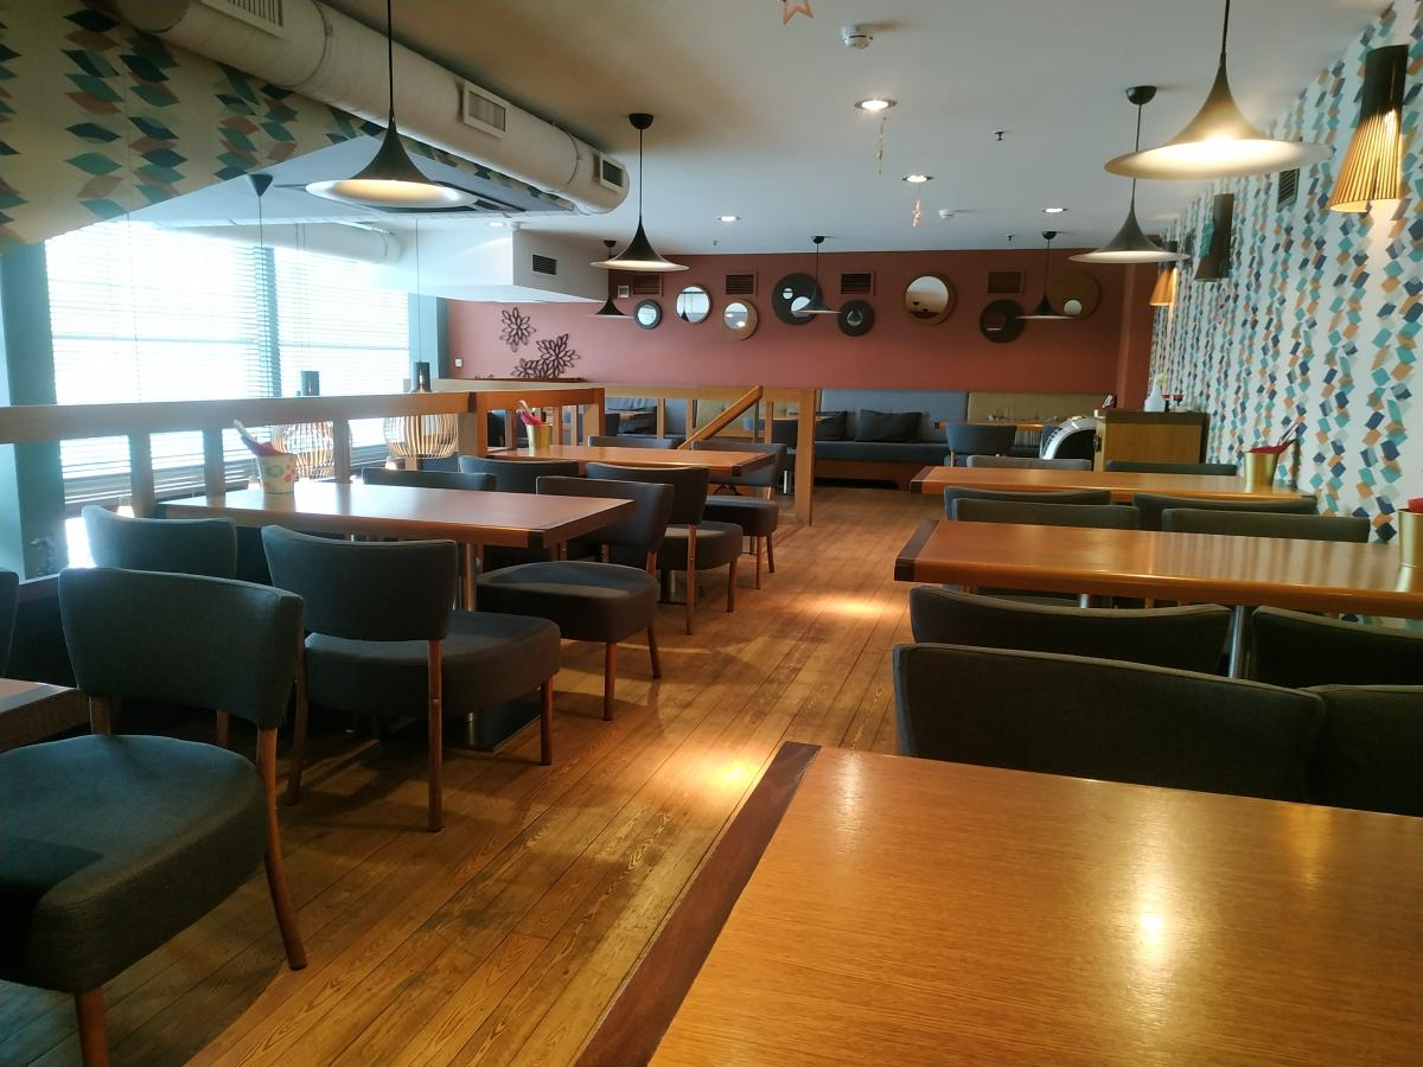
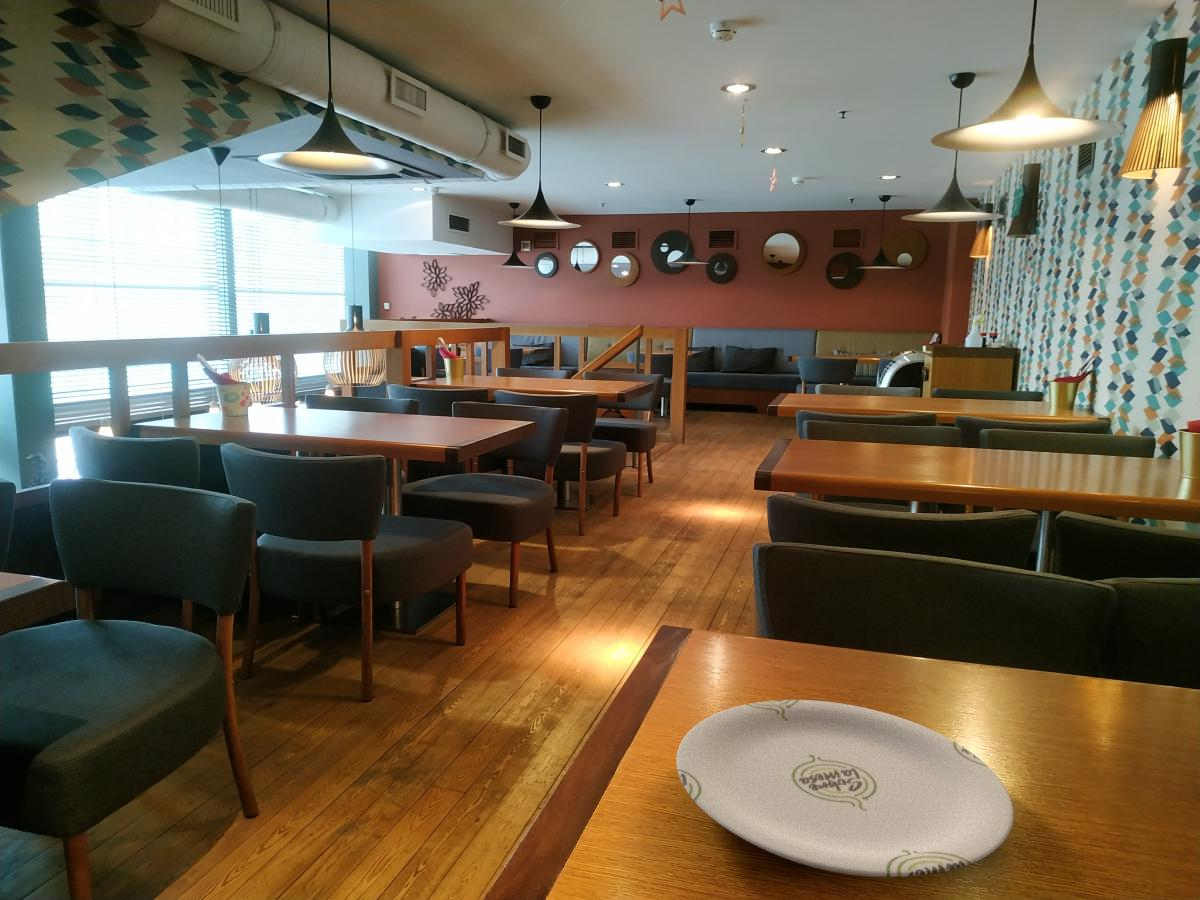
+ plate (835, 782)
